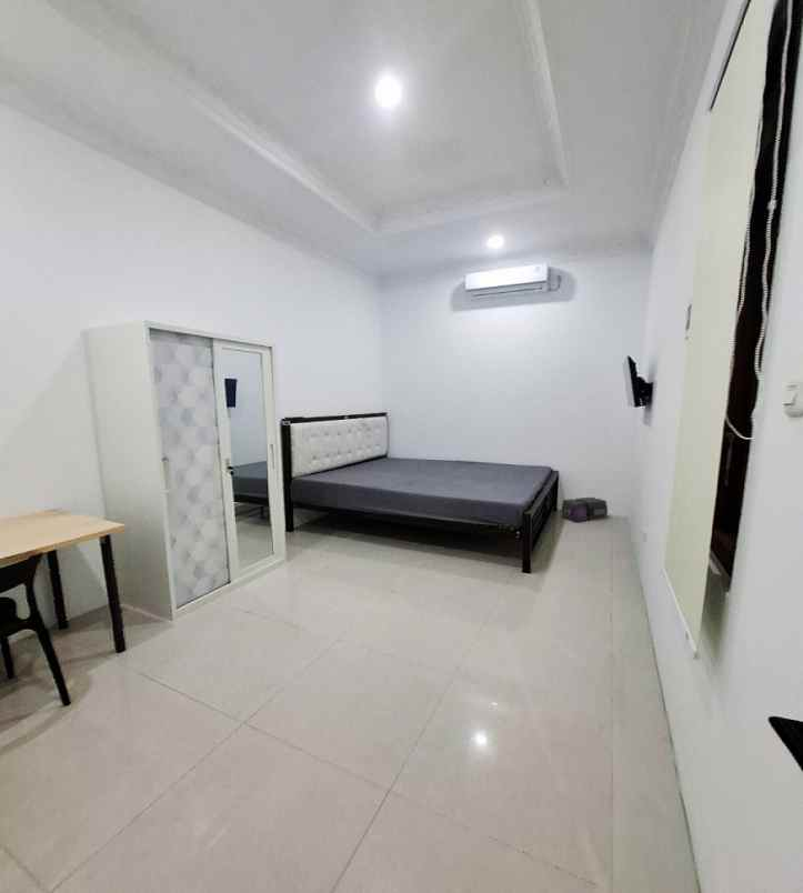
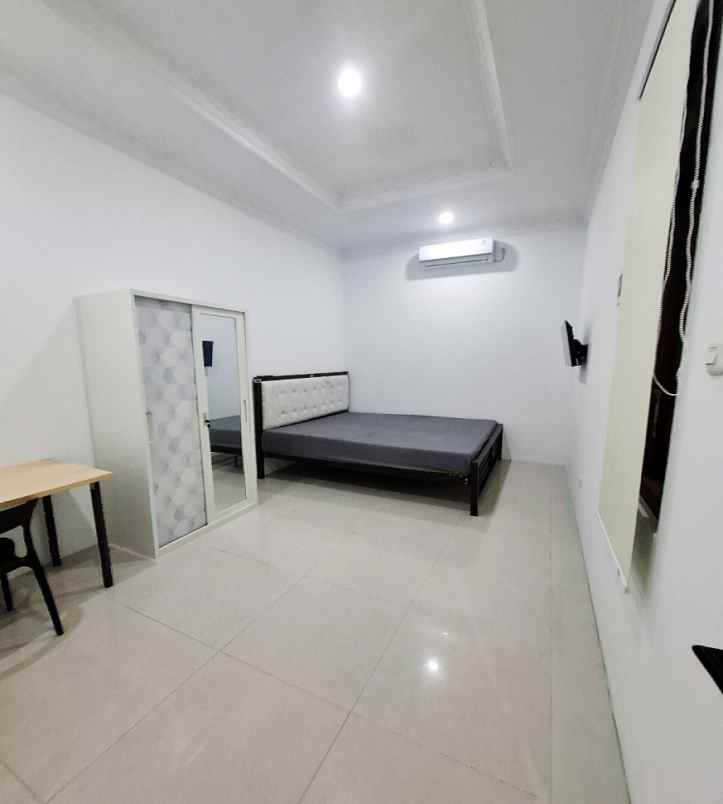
- air purifier (583, 509)
